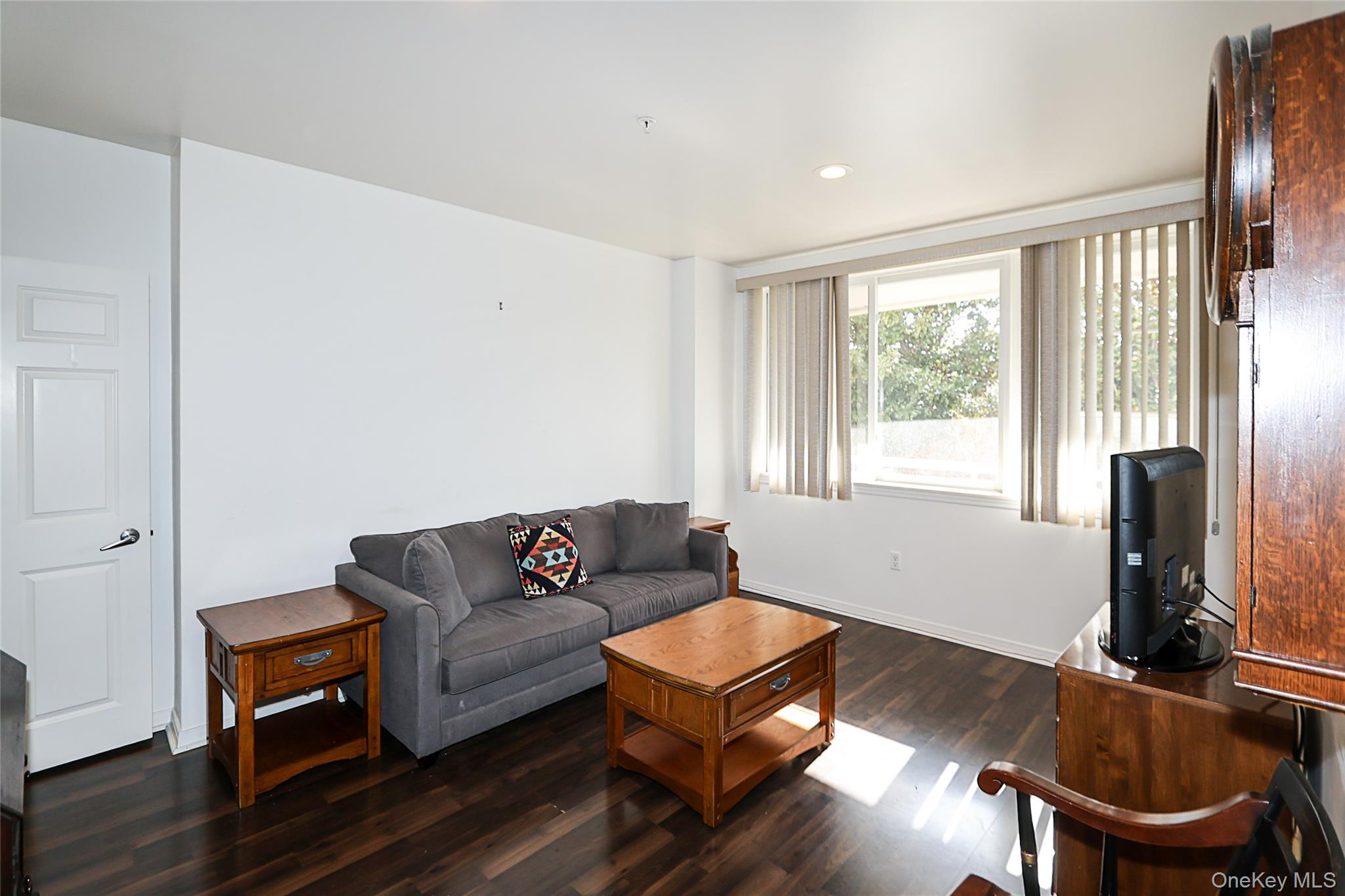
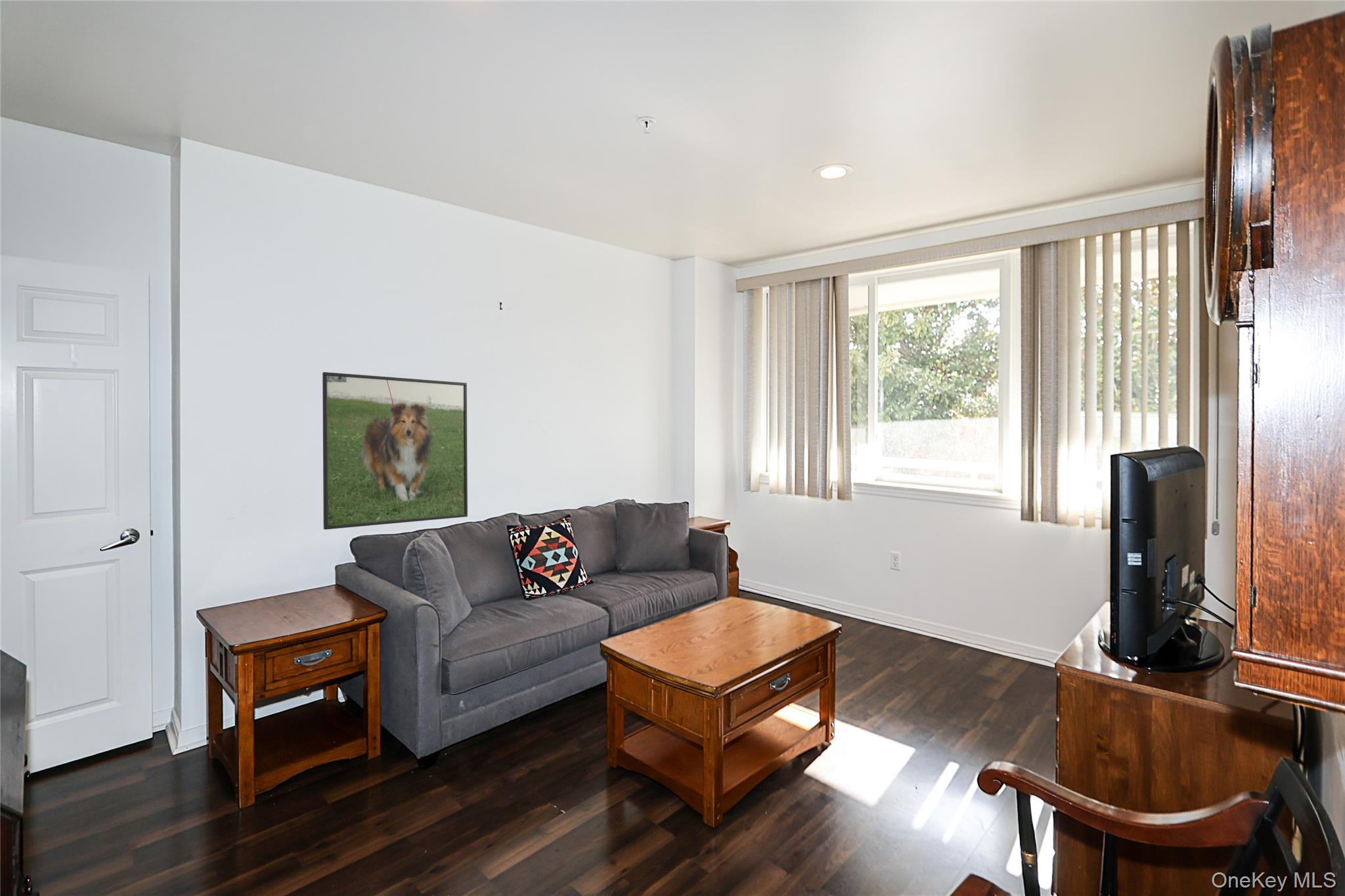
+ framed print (401, 450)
